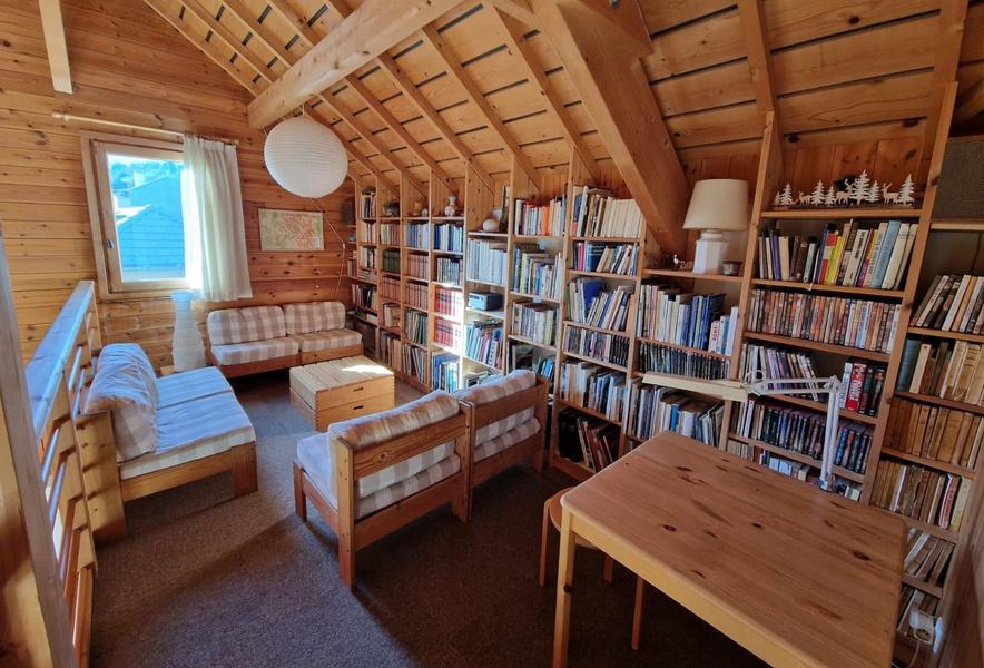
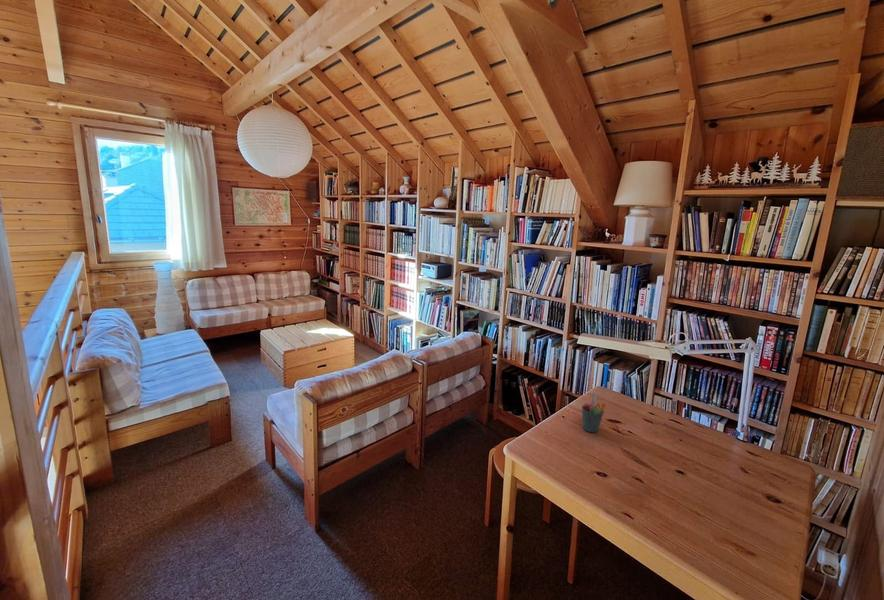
+ pen holder (592, 413)
